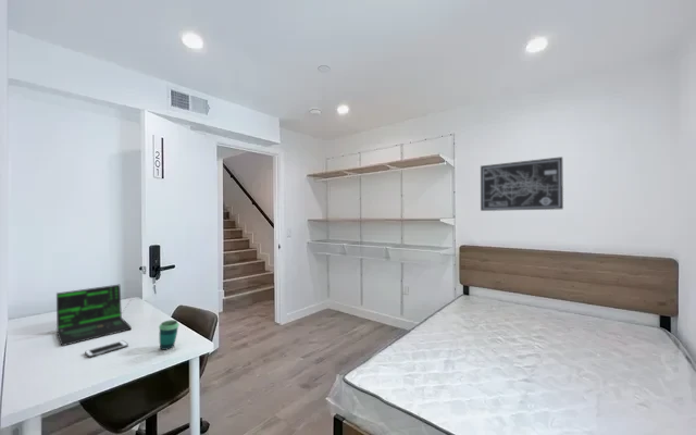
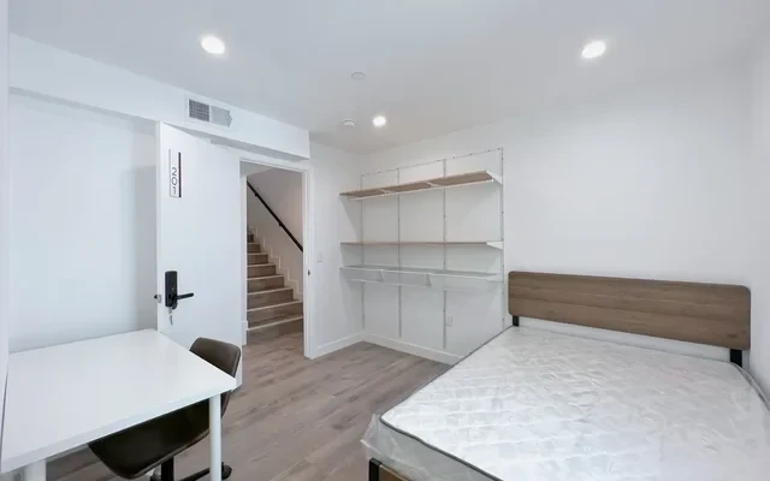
- wall art (519, 186)
- laptop (102, 309)
- cup (169, 334)
- cell phone (107, 348)
